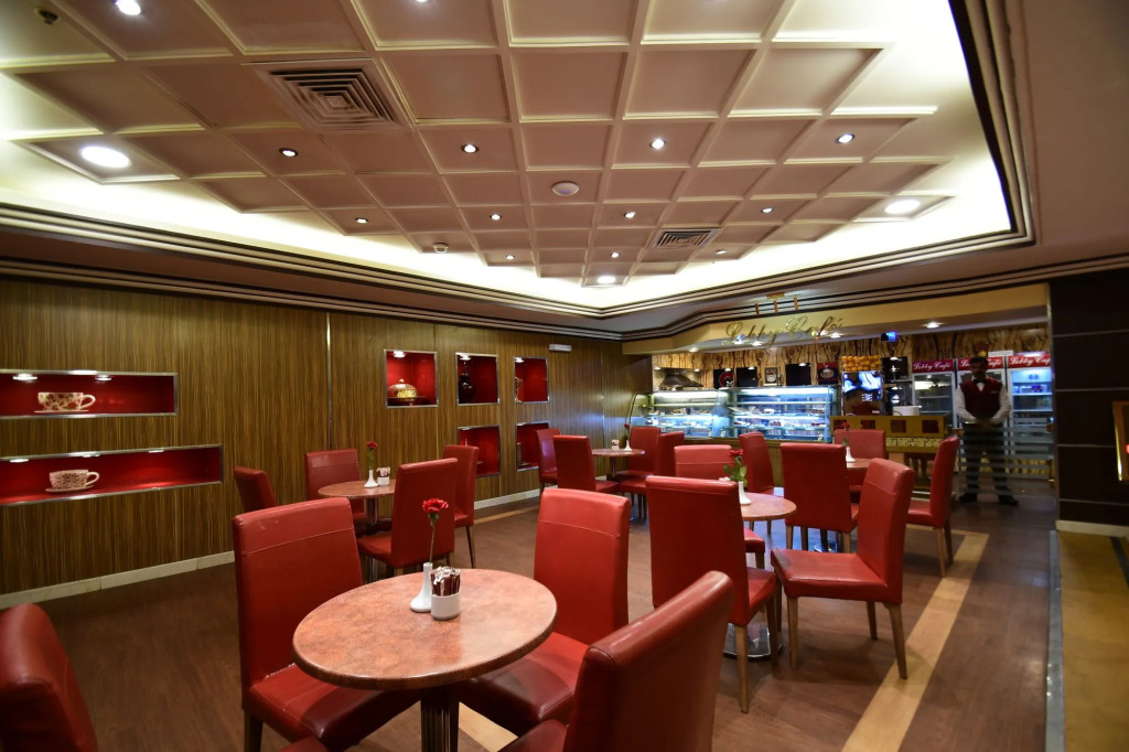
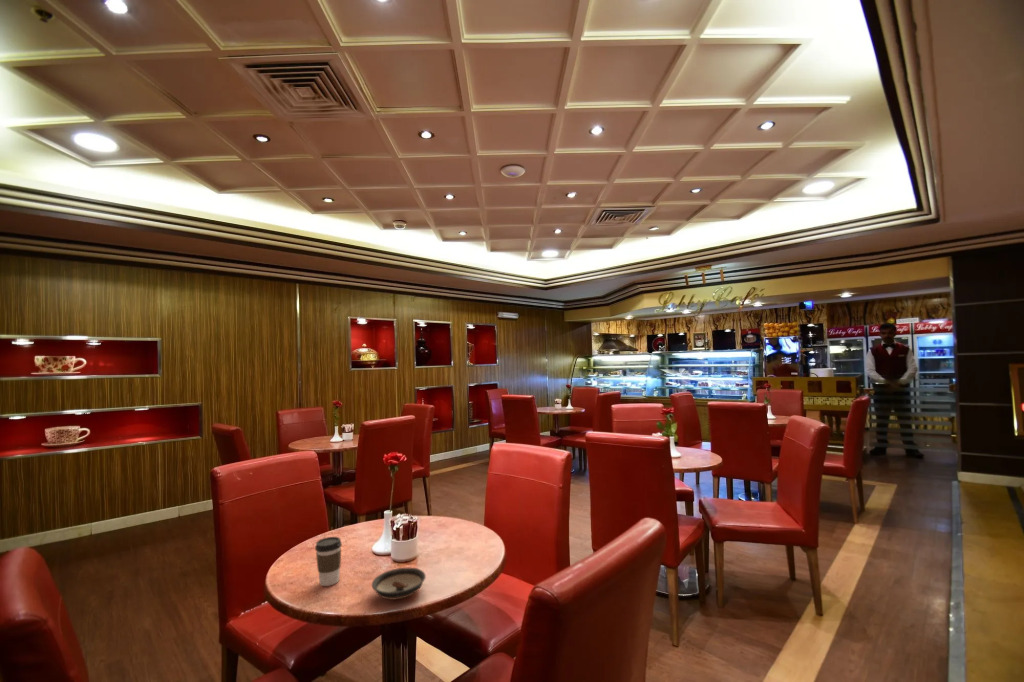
+ coffee cup (328, 561)
+ saucer (399, 585)
